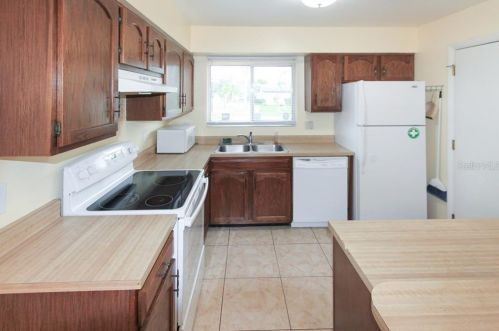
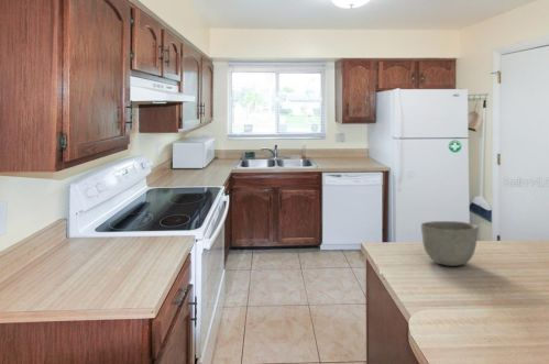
+ bowl (448, 243)
